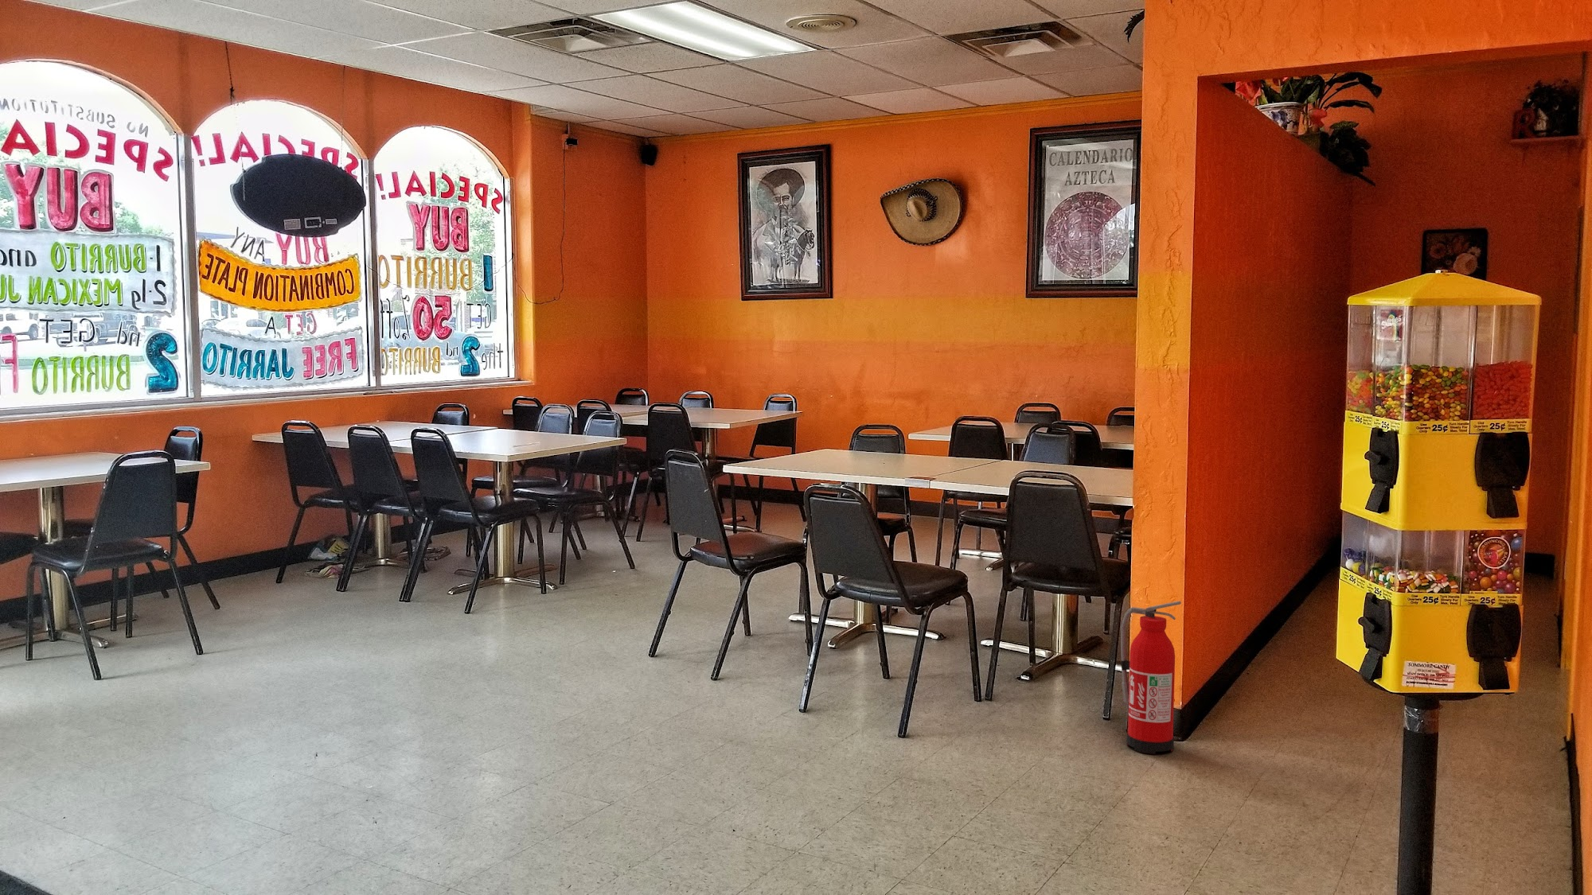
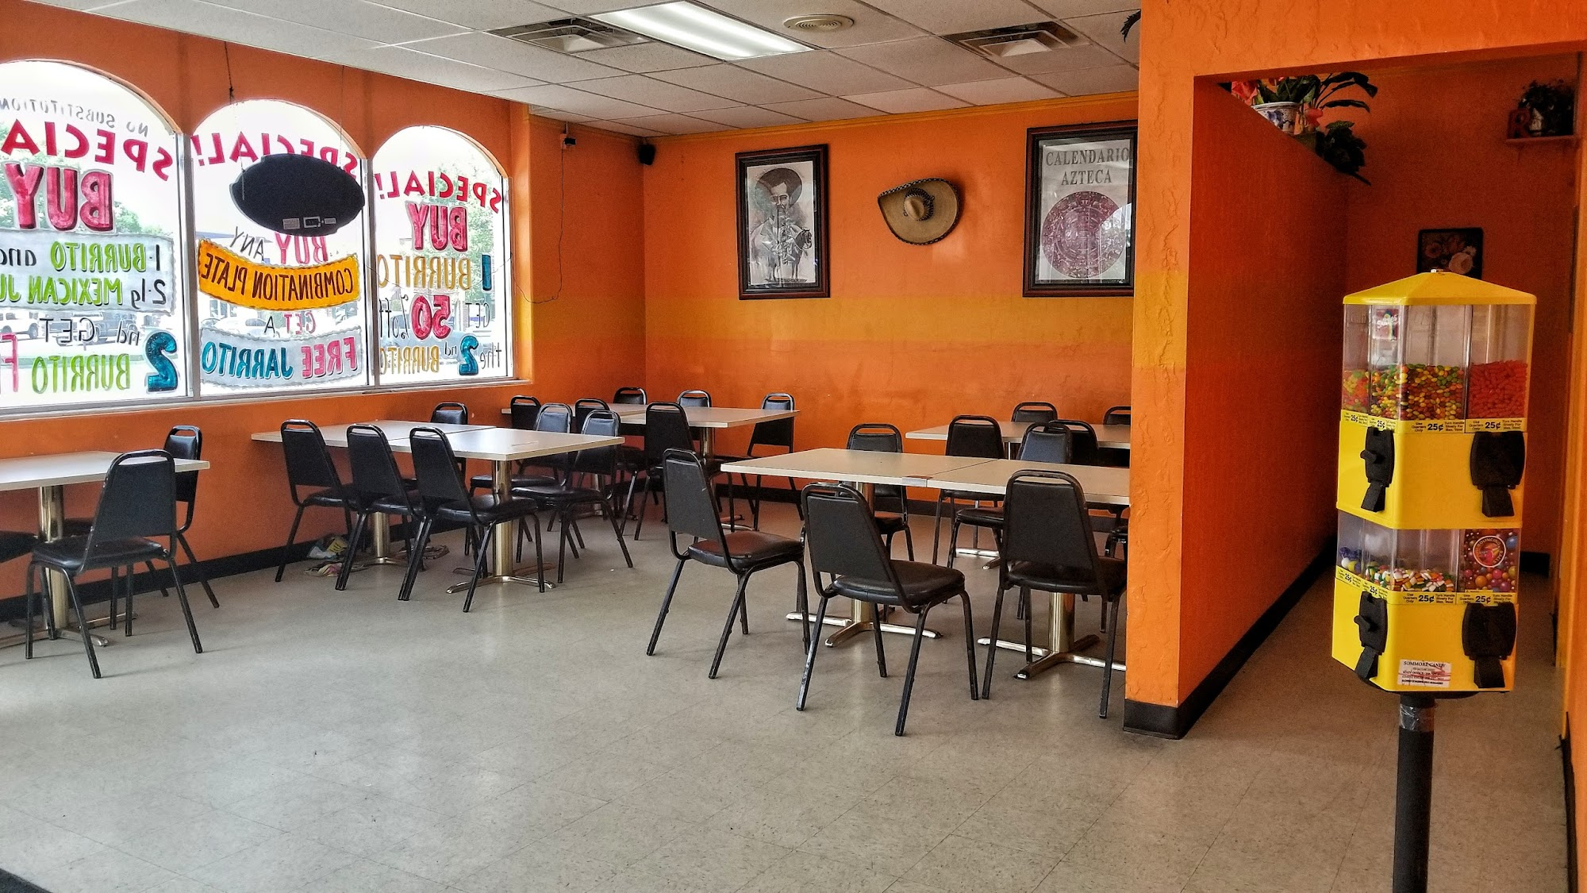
- fire extinguisher (1149, 671)
